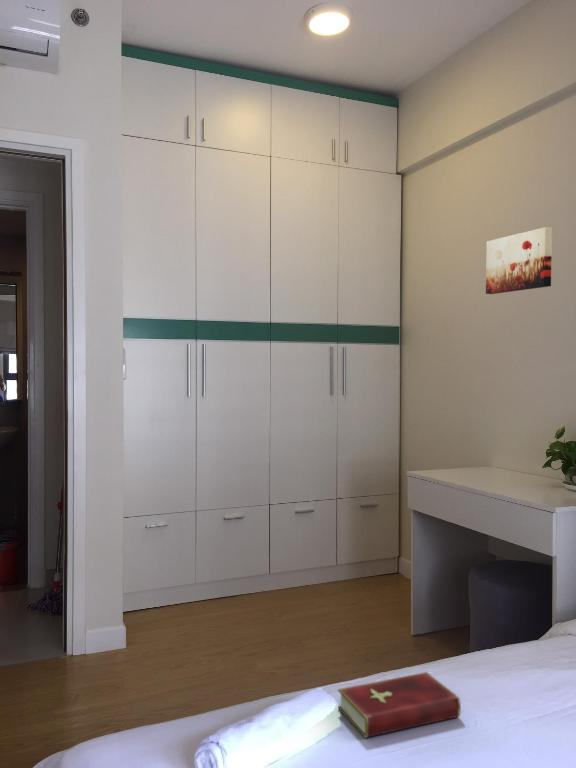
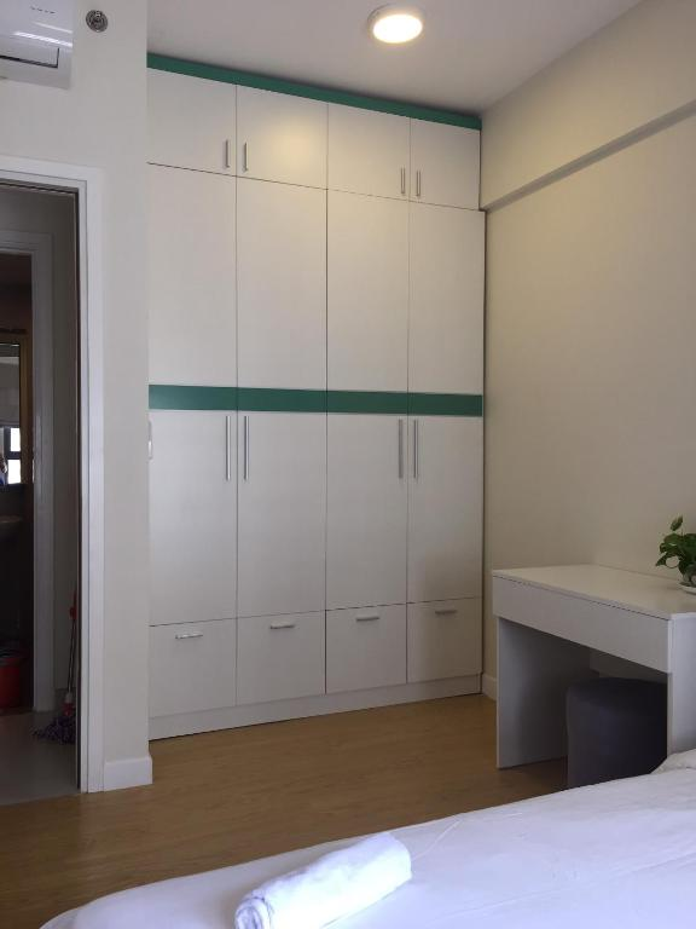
- hardcover book (398, 702)
- wall art (517, 262)
